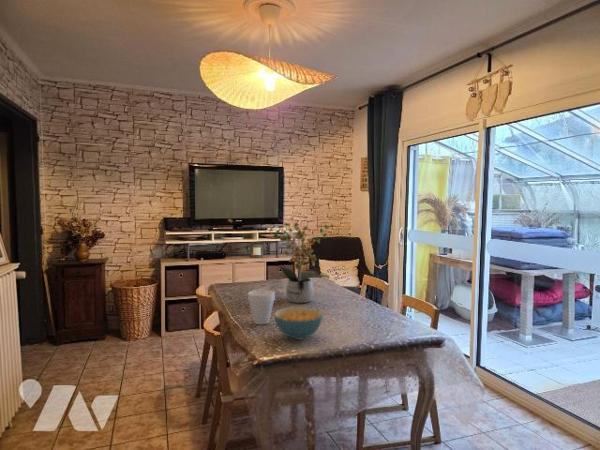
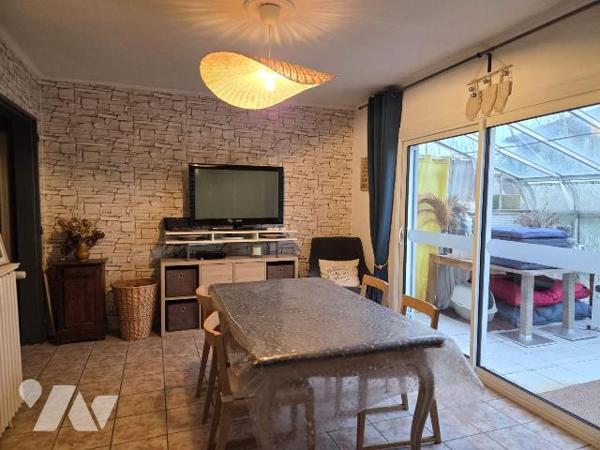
- cereal bowl (298, 325)
- potted plant (300, 261)
- cup (261, 307)
